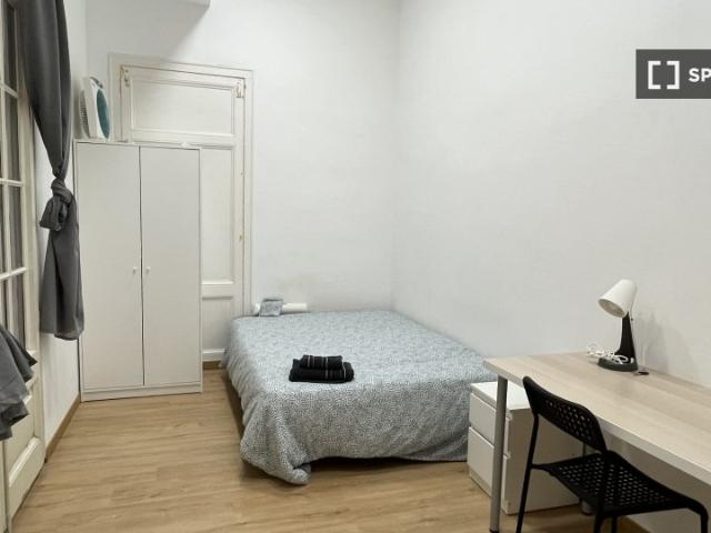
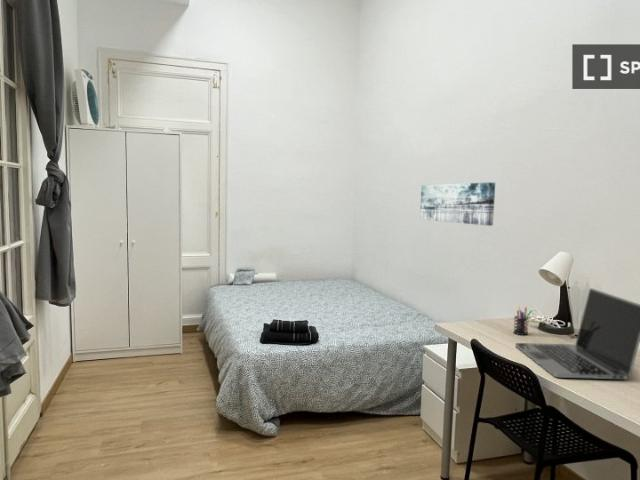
+ laptop (579, 328)
+ pen holder (523, 319)
+ wall art (453, 203)
